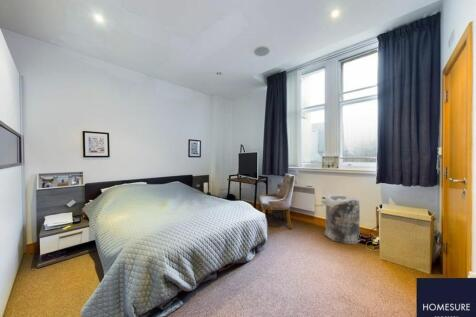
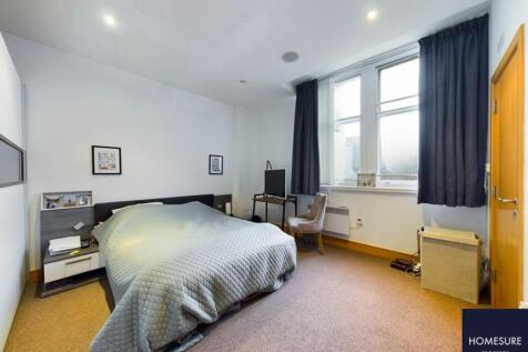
- bag (340, 215)
